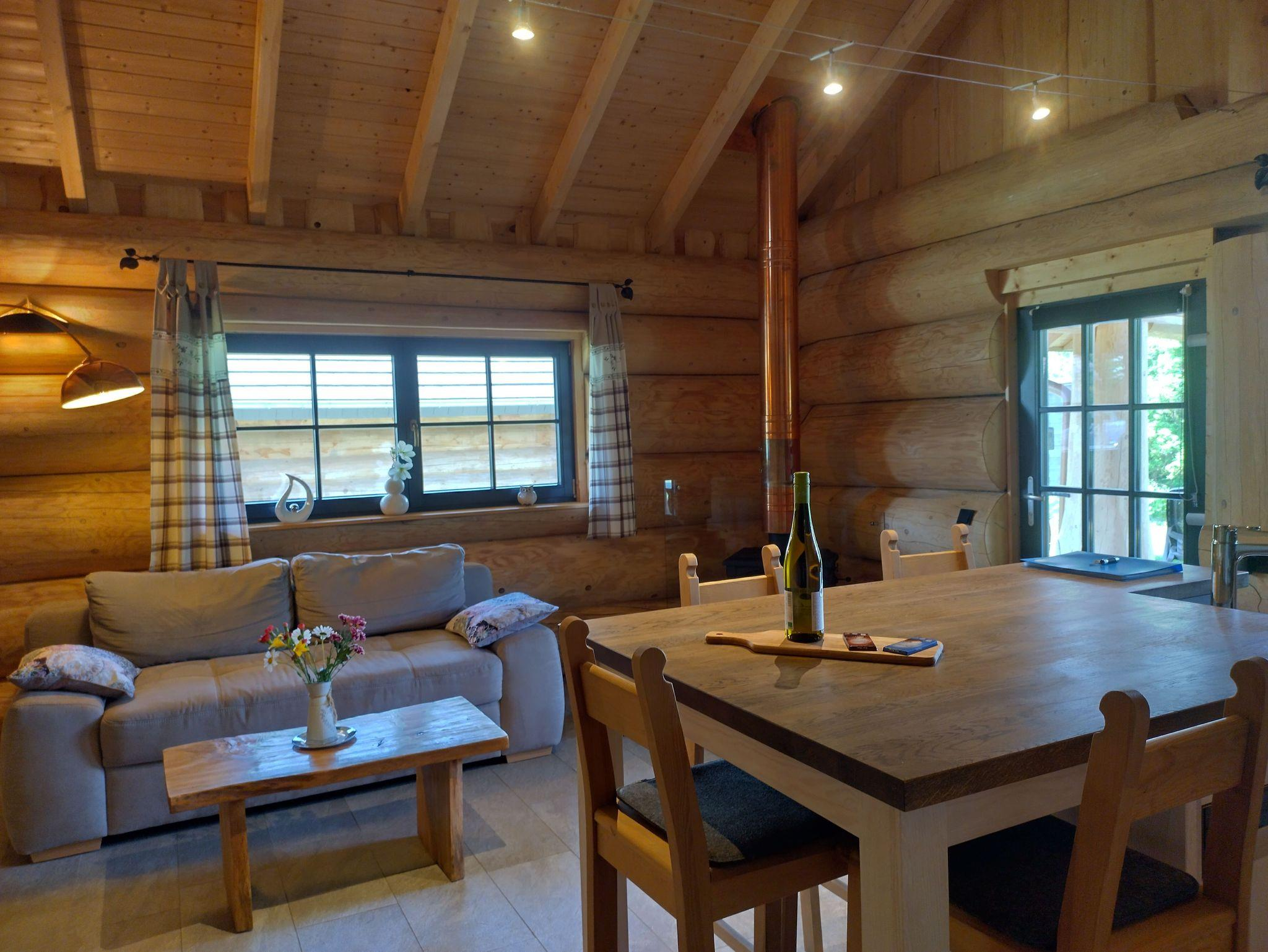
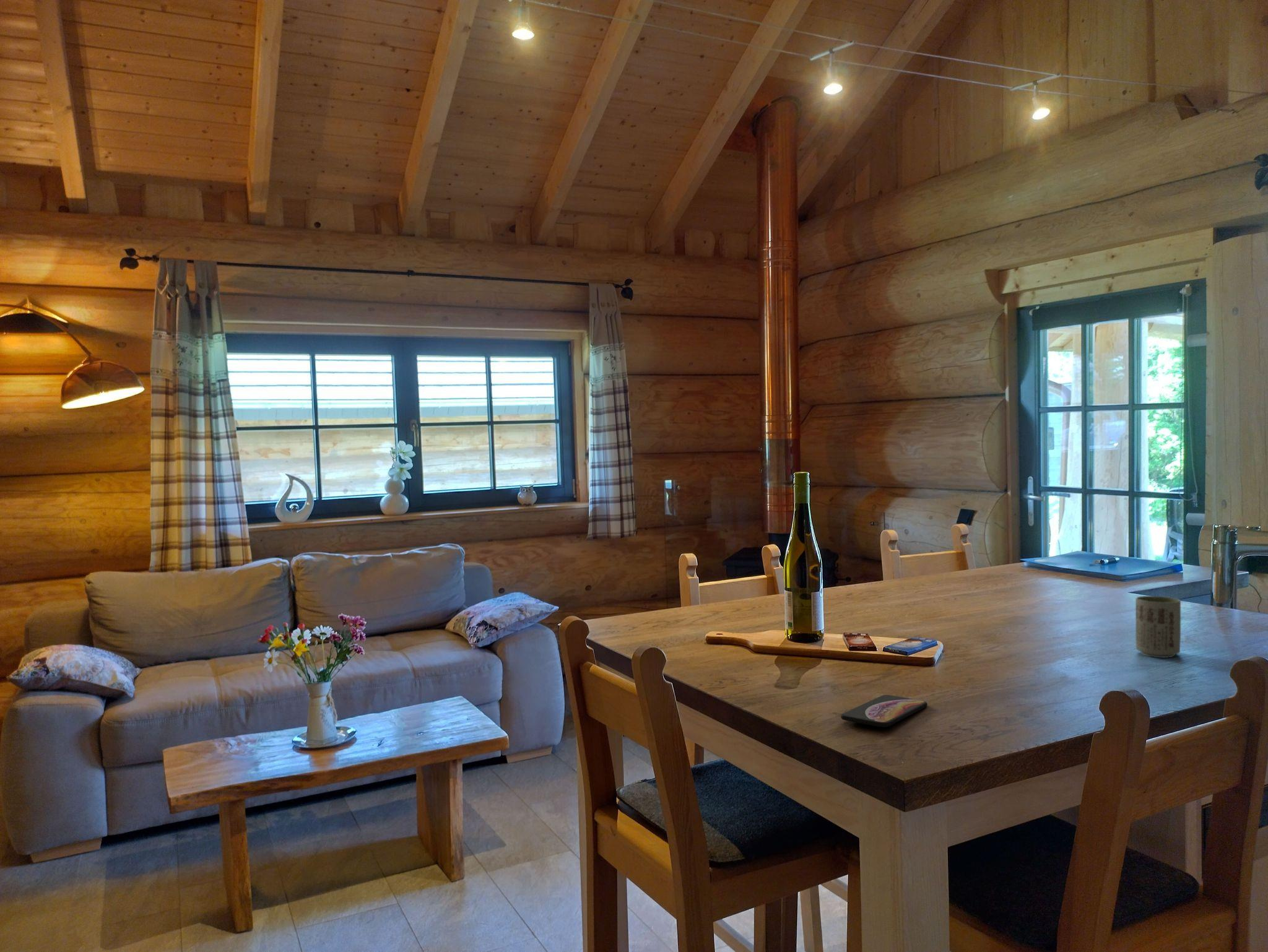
+ smartphone (885, 710)
+ cup (1158, 626)
